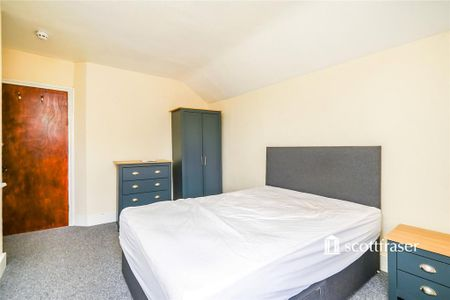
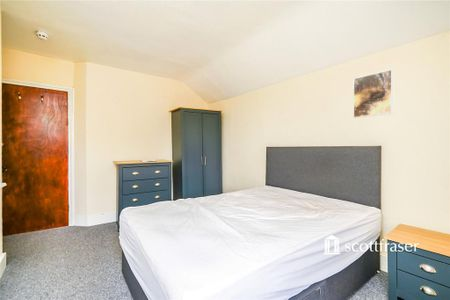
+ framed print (372, 95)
